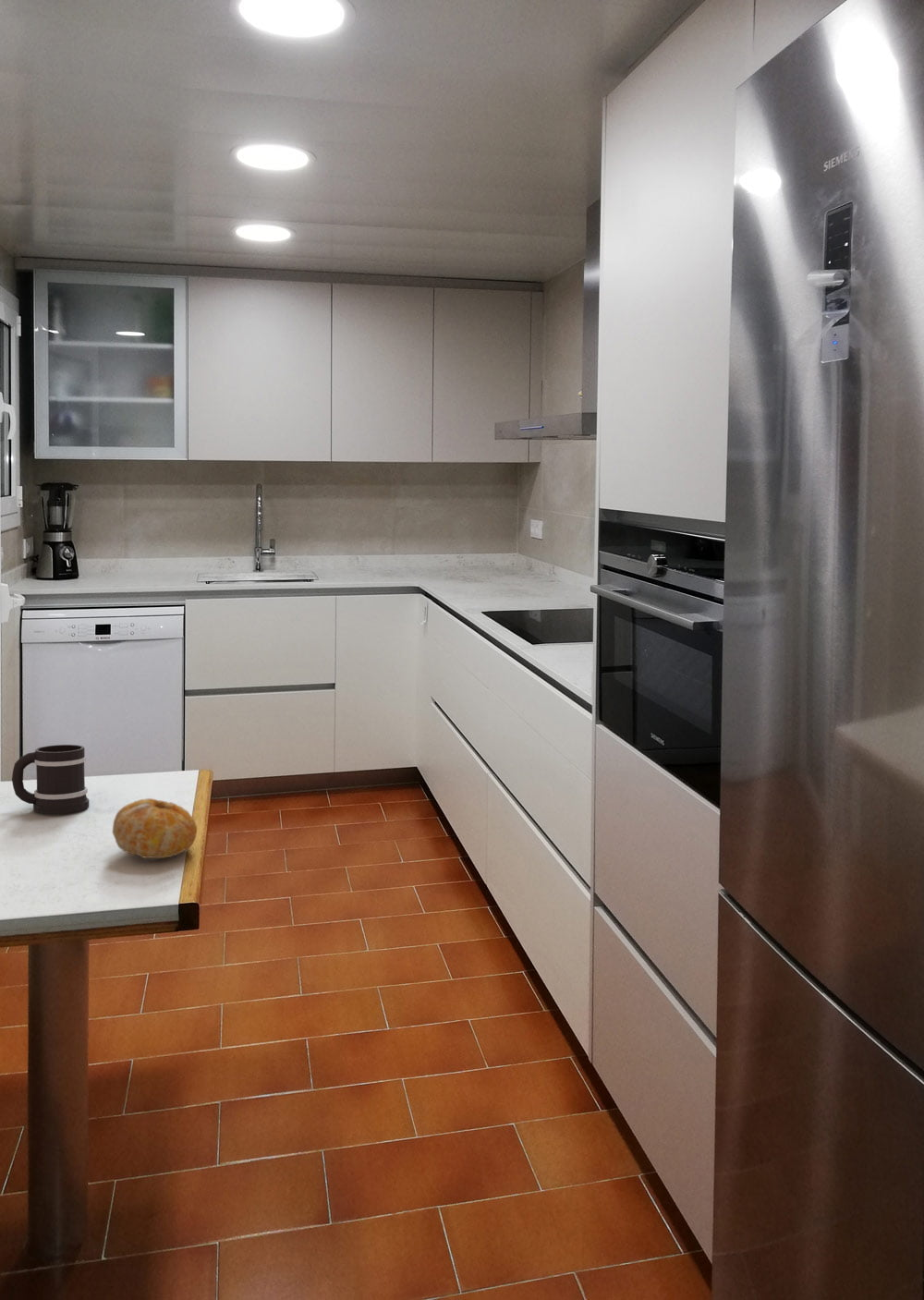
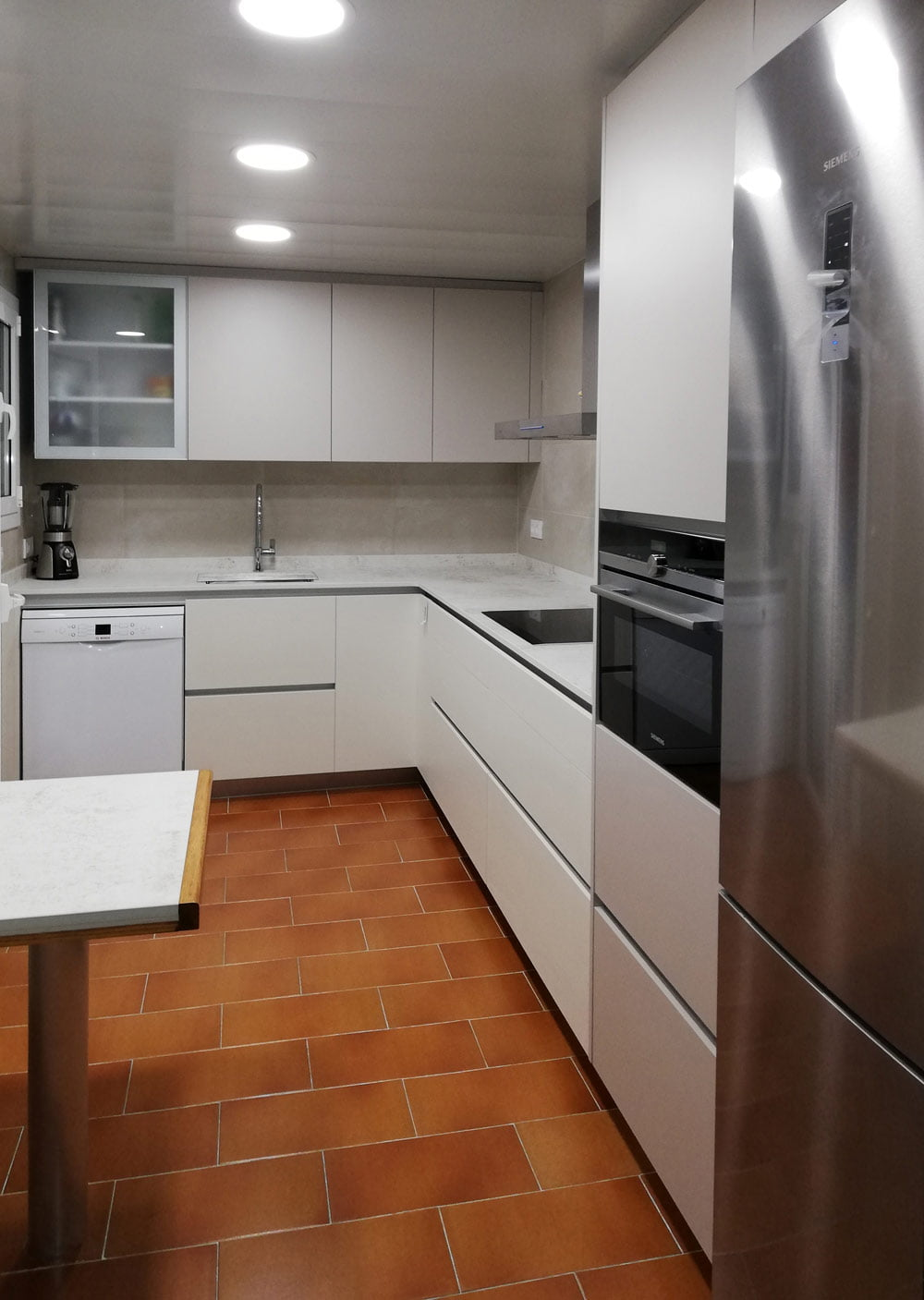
- fruit (154, 827)
- mug (50, 778)
